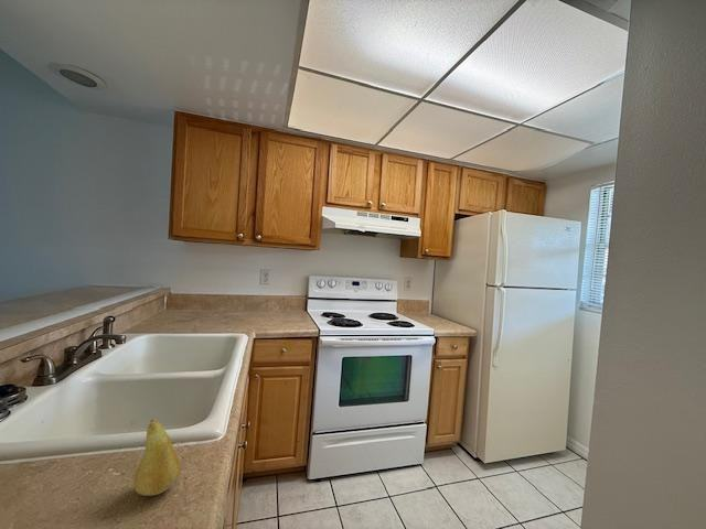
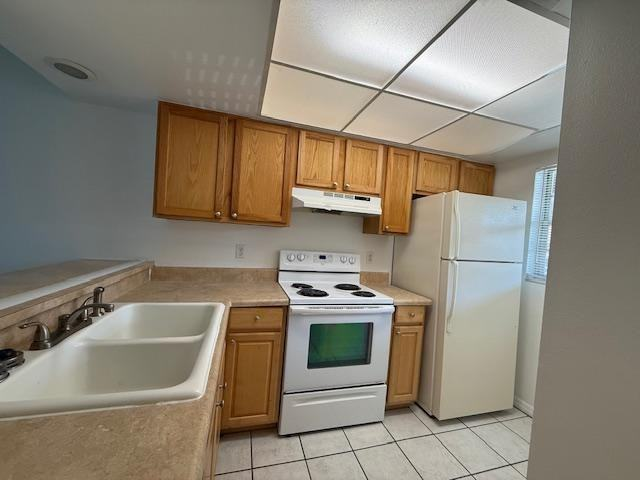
- fruit (159, 455)
